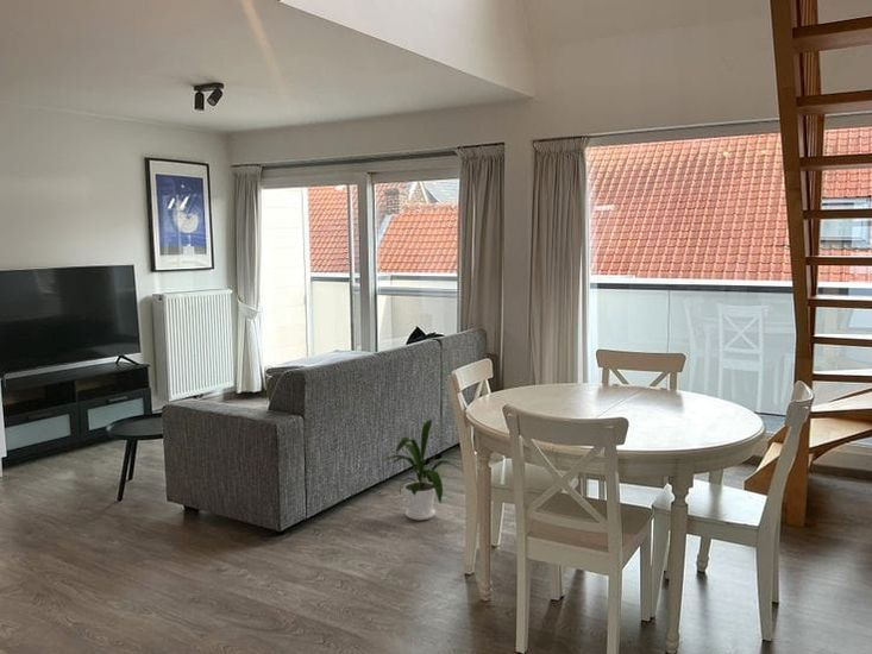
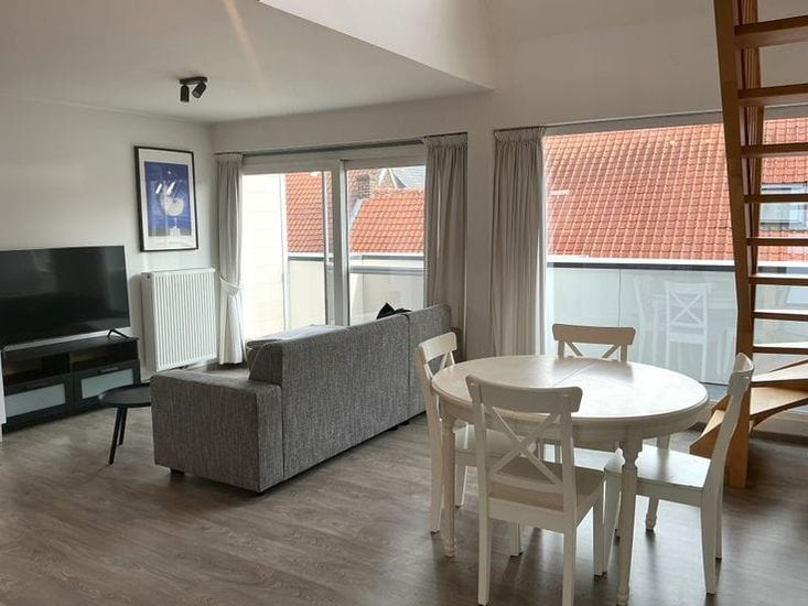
- house plant (419, 470)
